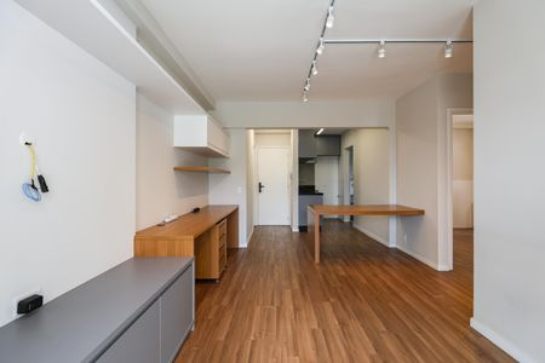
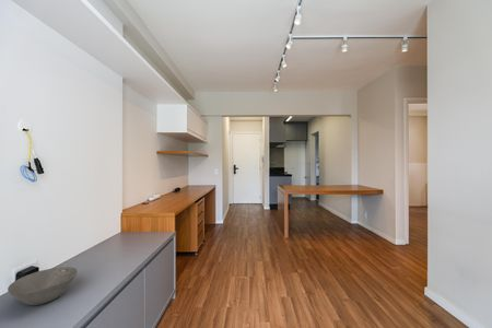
+ bowl (45, 288)
